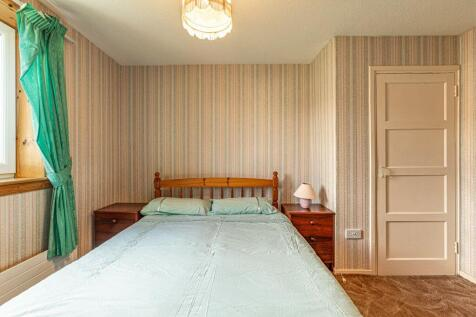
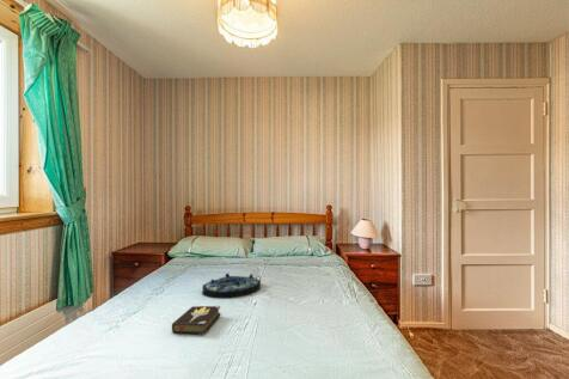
+ hardback book (197, 318)
+ serving tray (232, 282)
